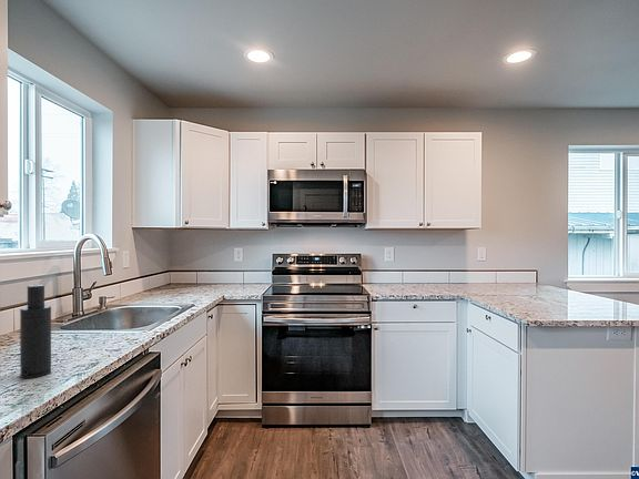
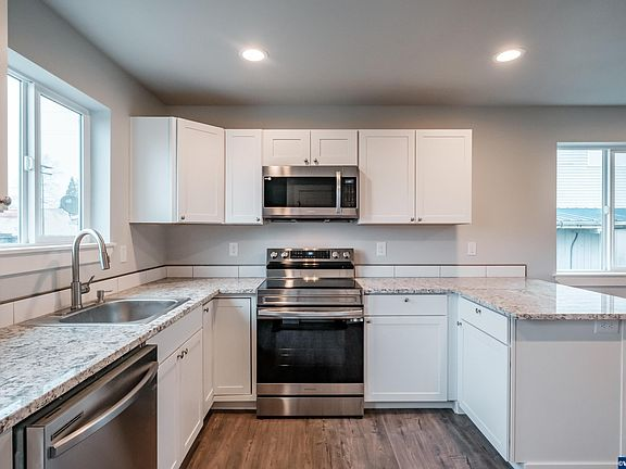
- atomizer (36, 329)
